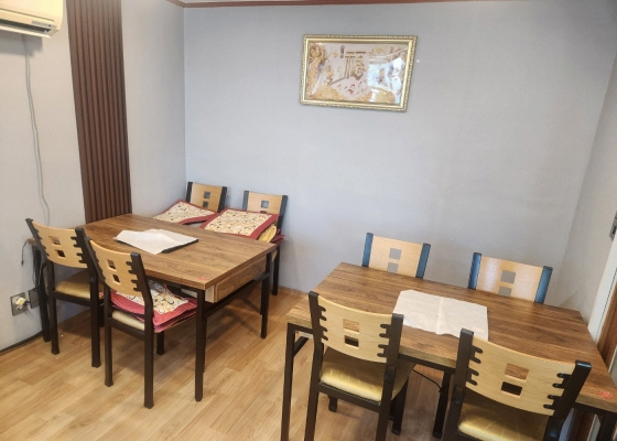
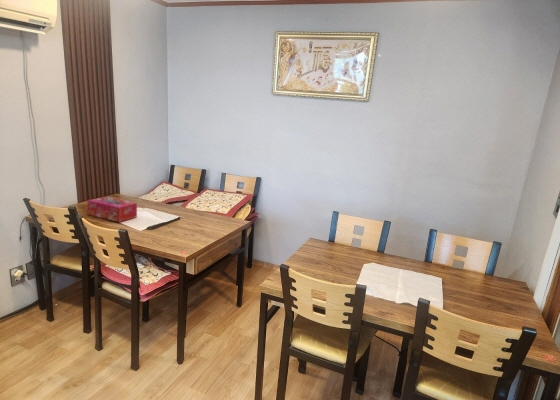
+ tissue box (112, 208)
